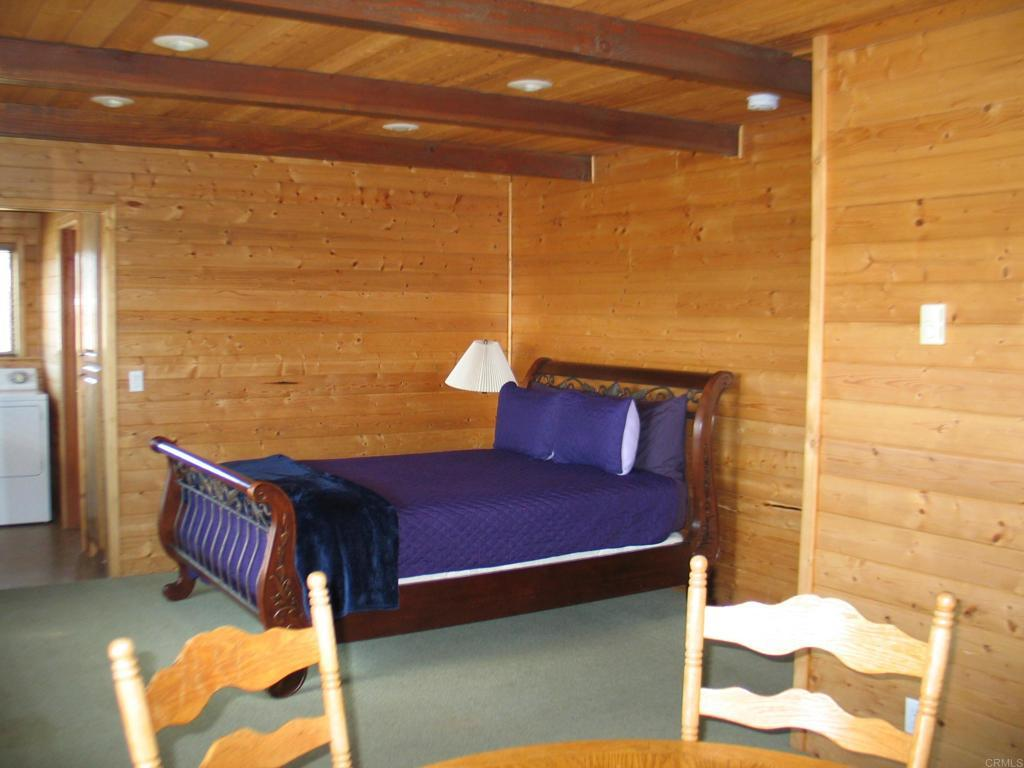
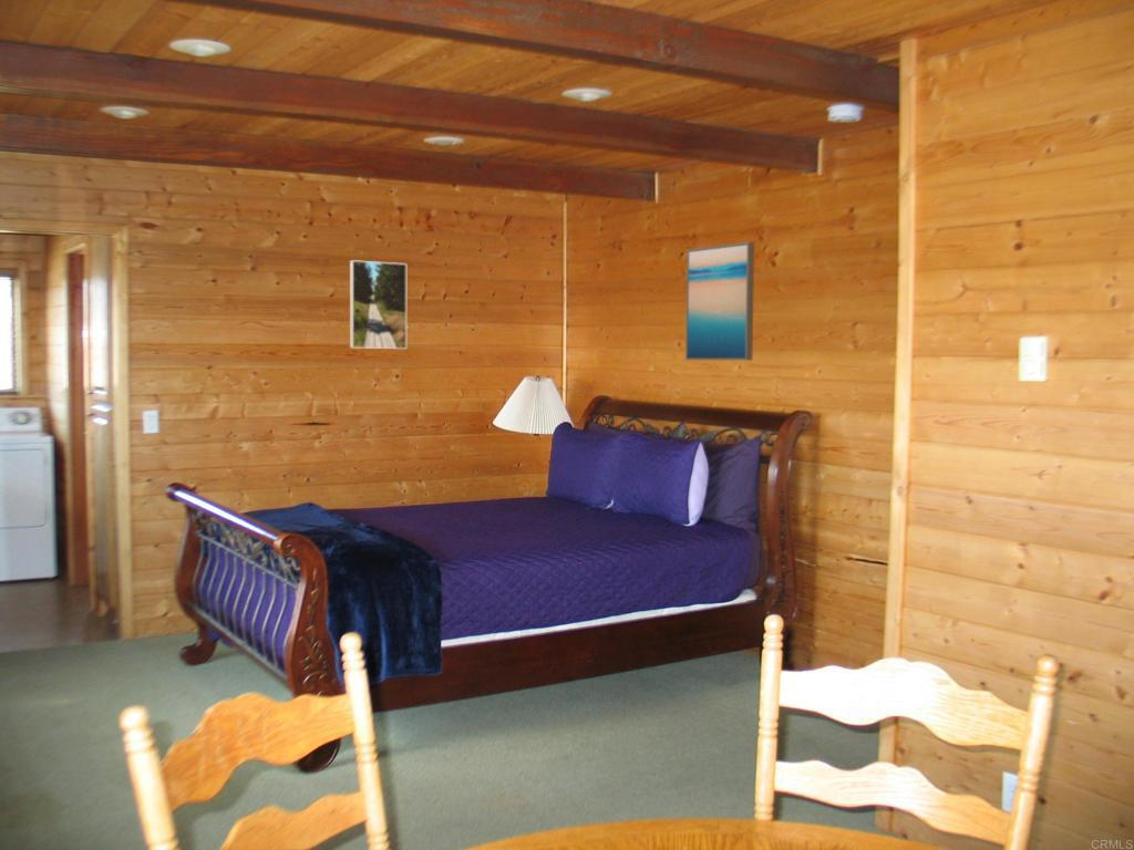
+ wall art (719, 303)
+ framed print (378, 304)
